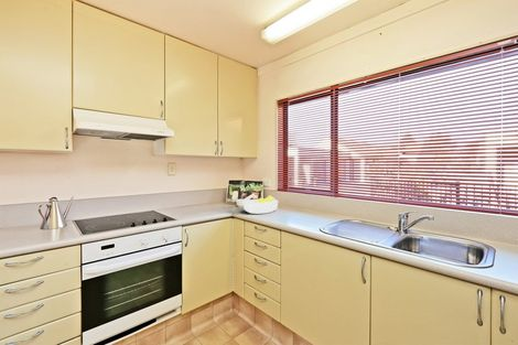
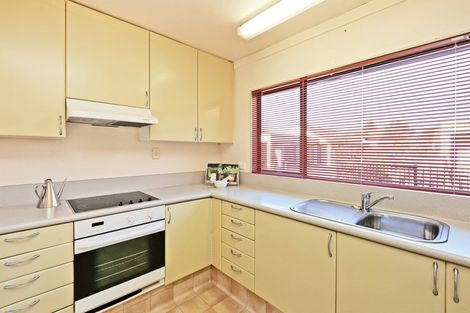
- fruit bowl (260, 203)
